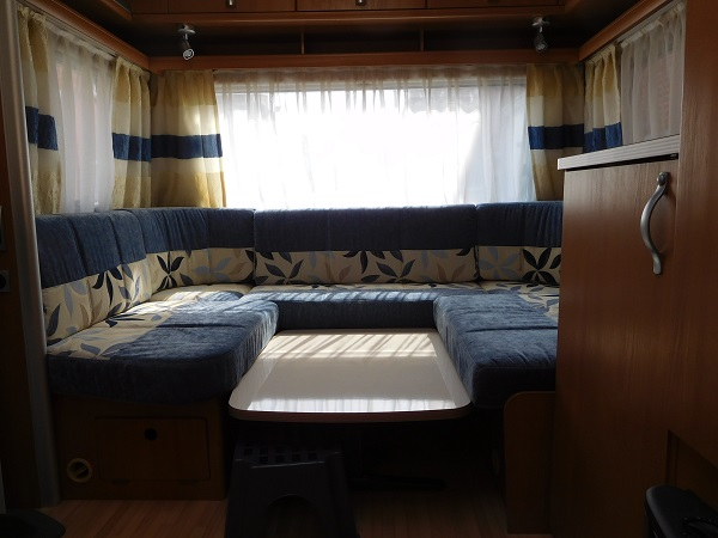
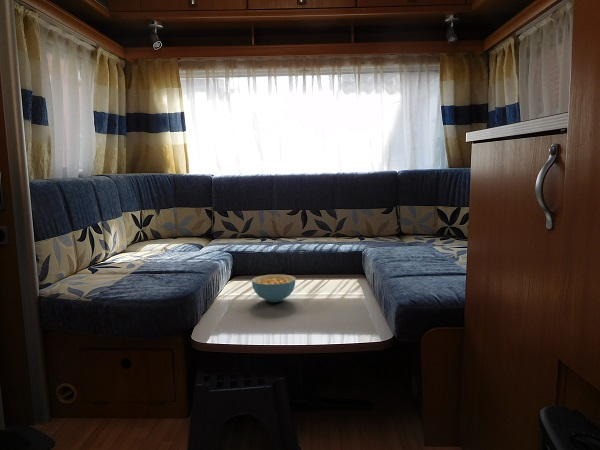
+ cereal bowl (274, 289)
